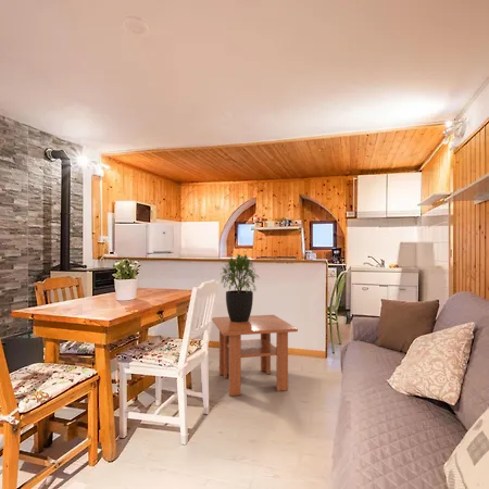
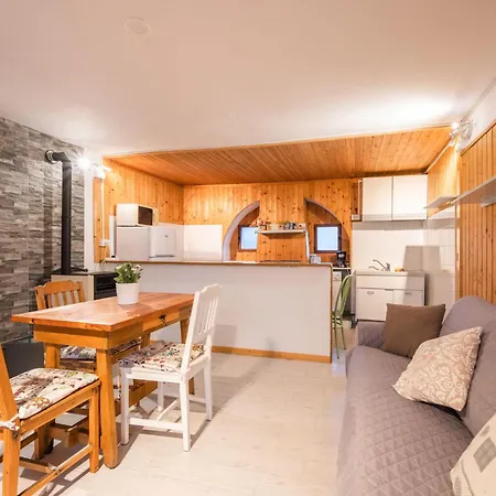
- potted plant (238, 286)
- coffee table (251, 351)
